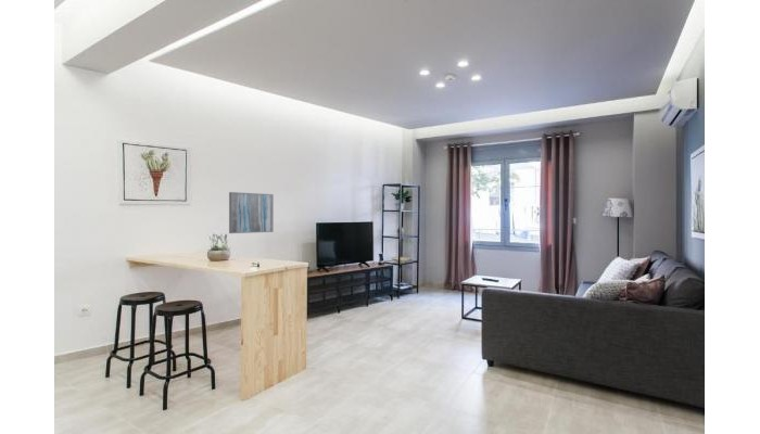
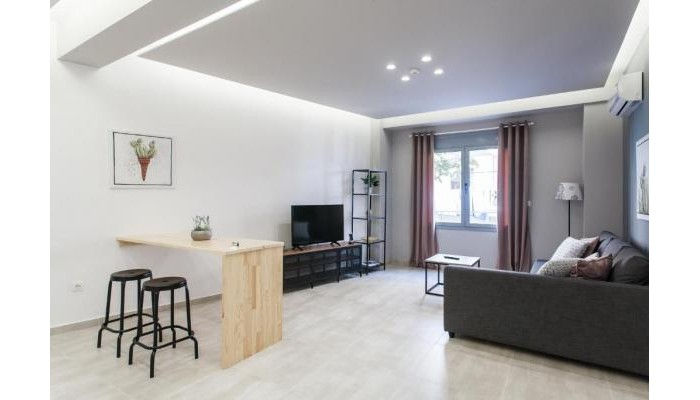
- wall art (252, 213)
